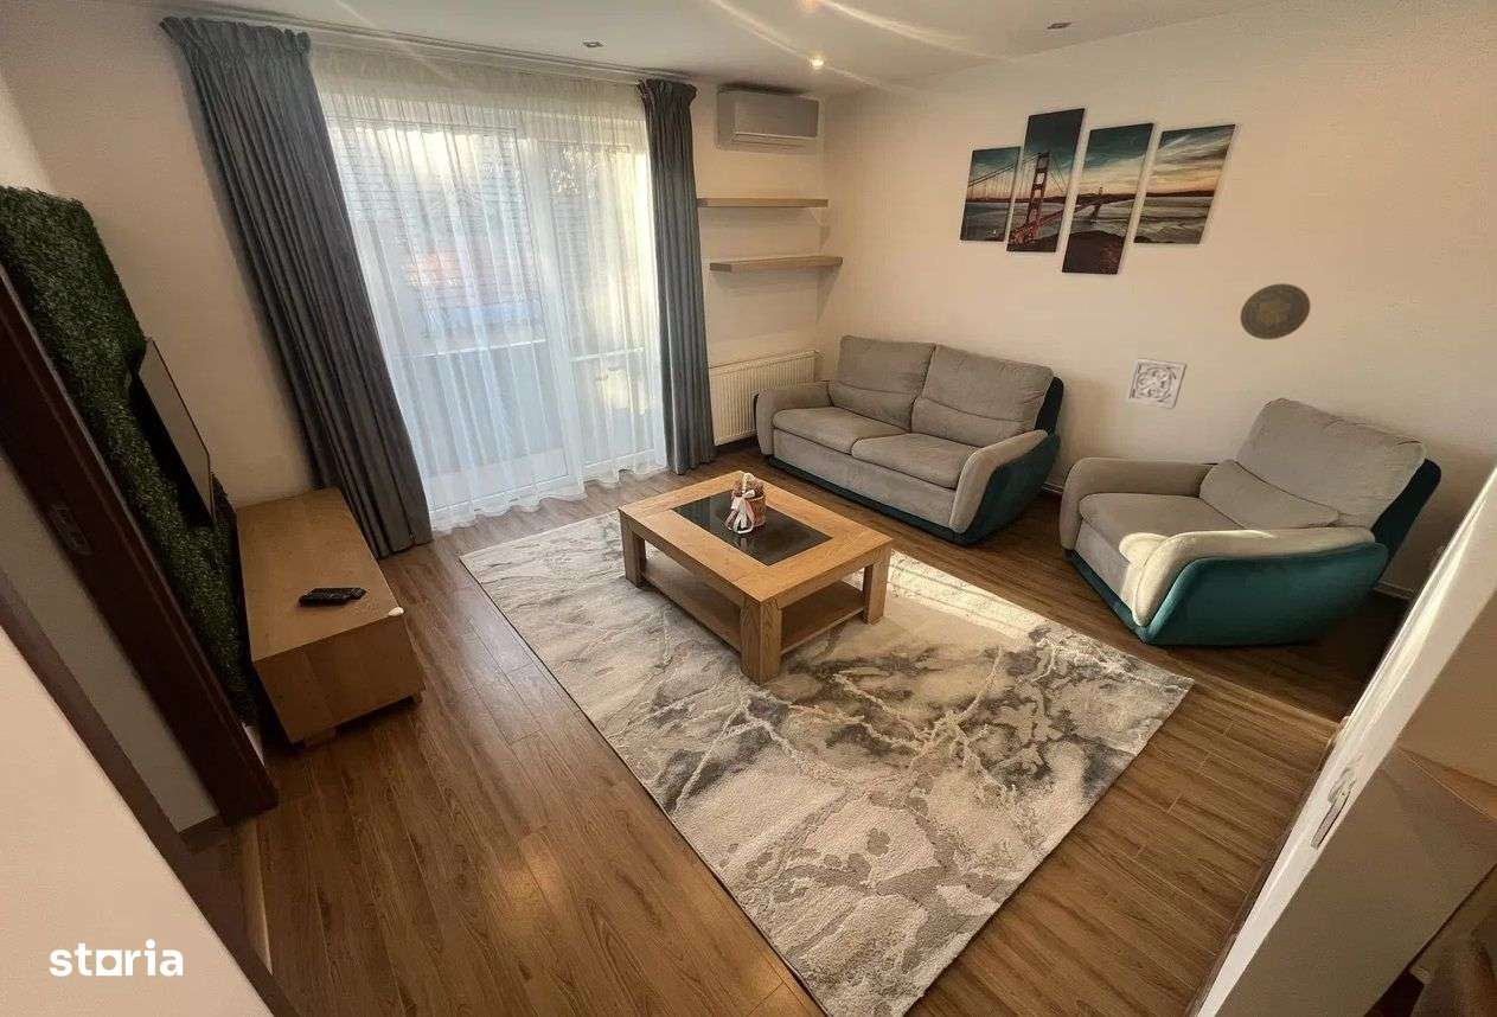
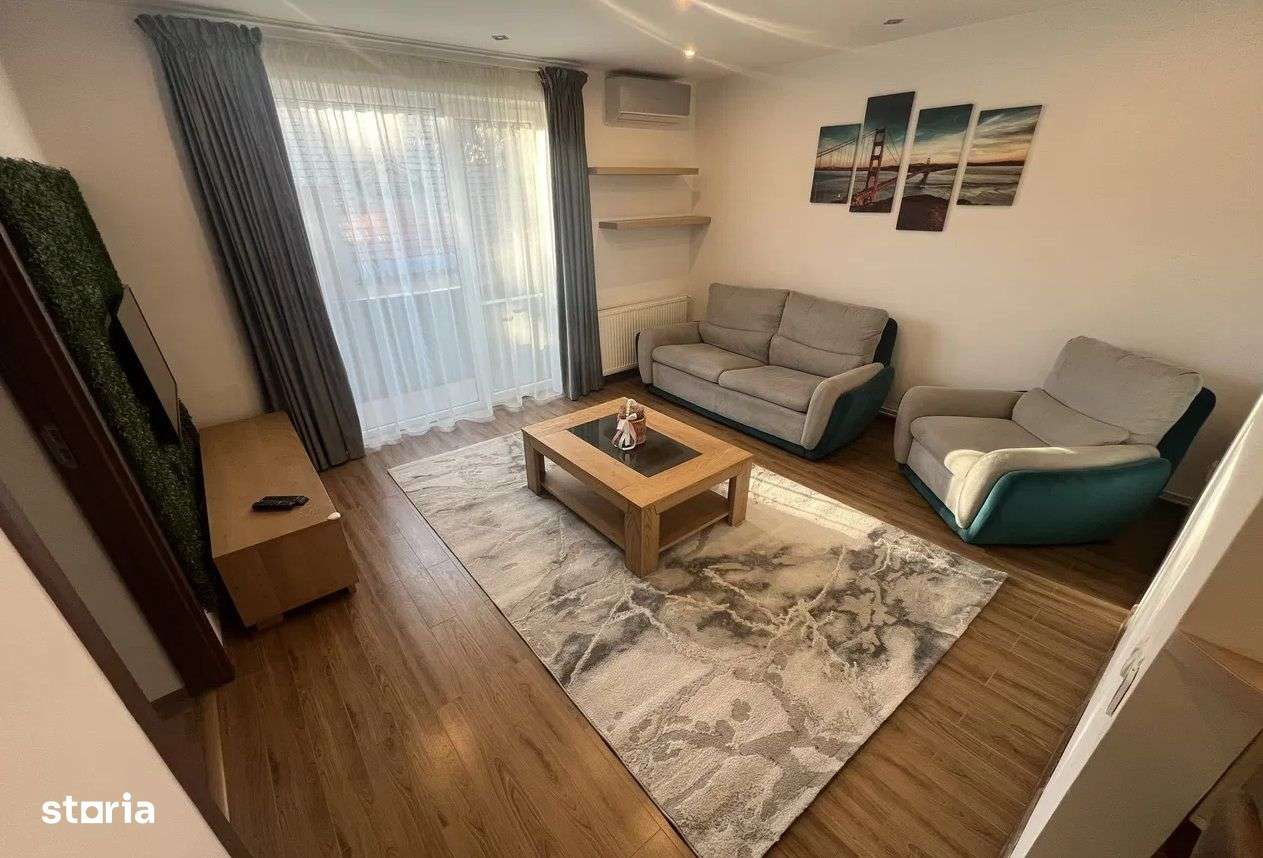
- decorative plate (1273, 312)
- wall ornament (1154, 384)
